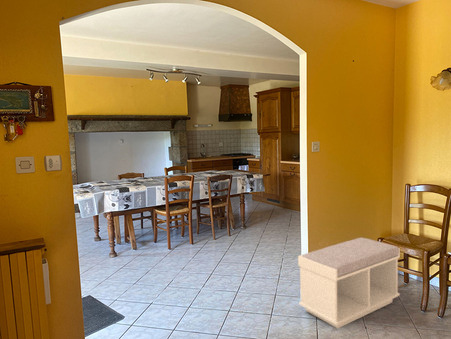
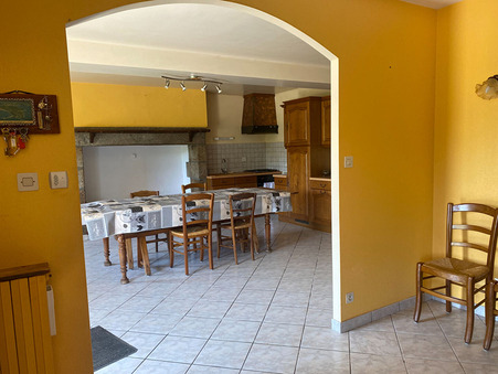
- bench (350, 277)
